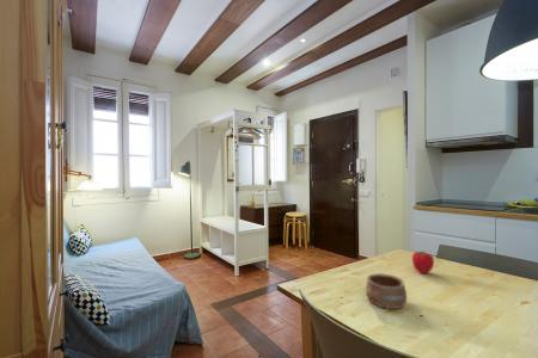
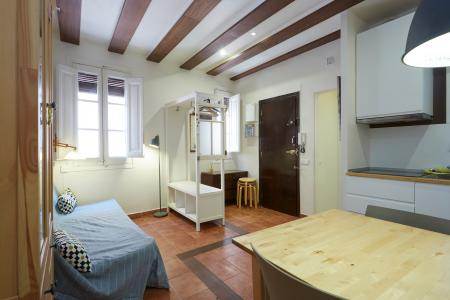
- fruit (422, 261)
- pottery (385, 290)
